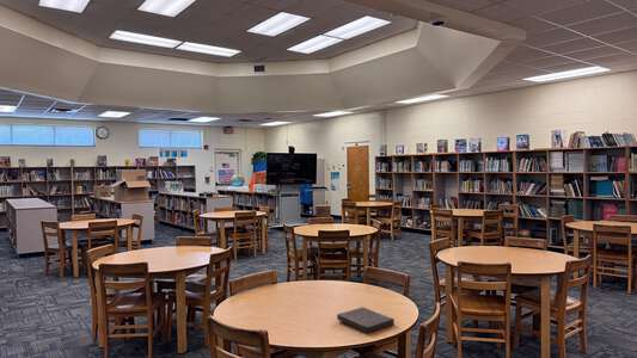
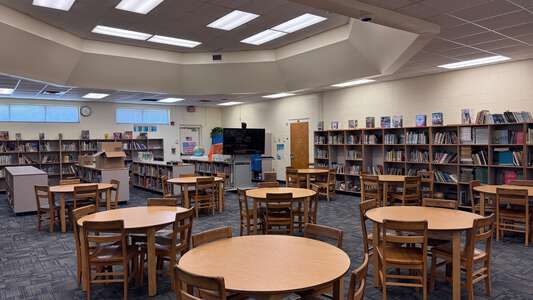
- book (365, 319)
